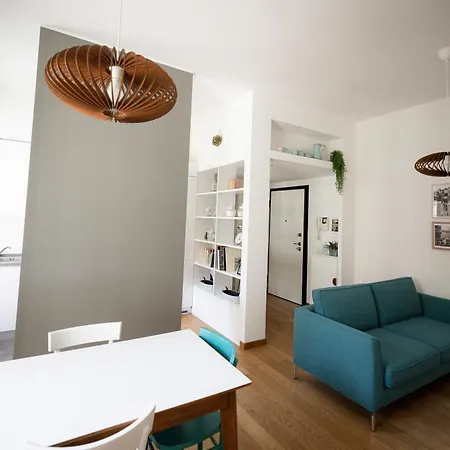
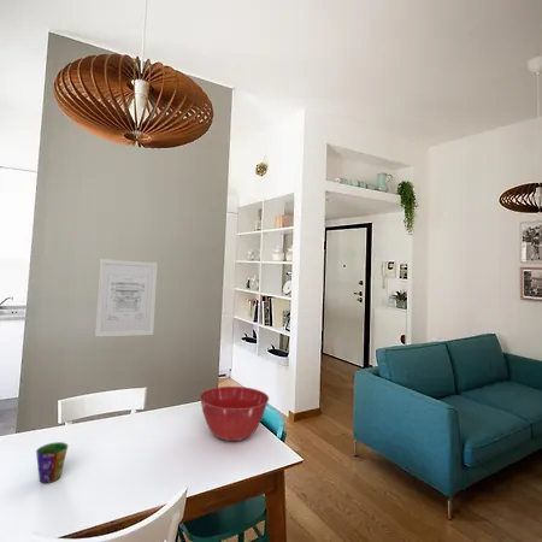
+ mixing bowl (234, 414)
+ wall art (126, 297)
+ cup (51, 465)
